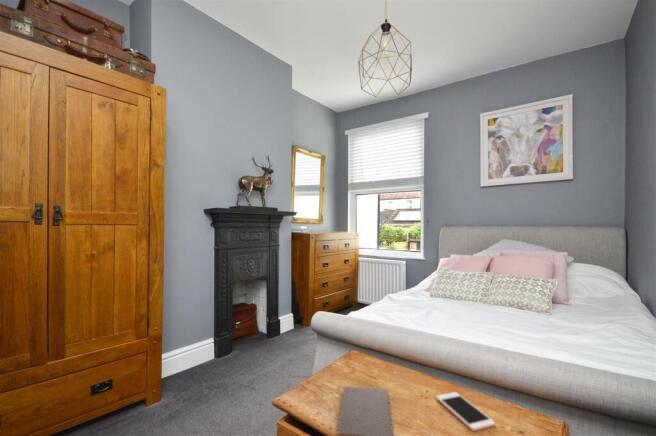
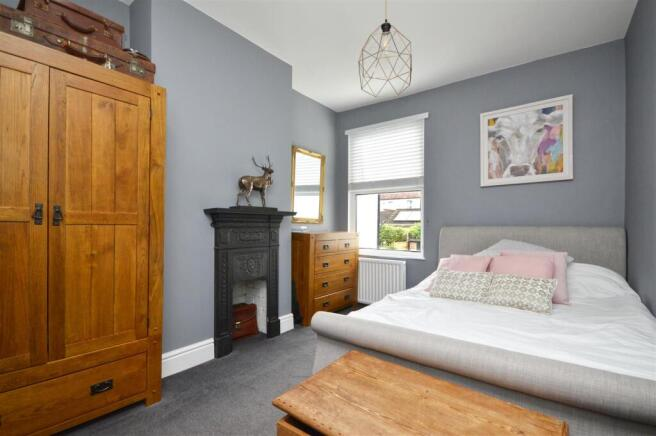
- book (365, 412)
- cell phone (463, 409)
